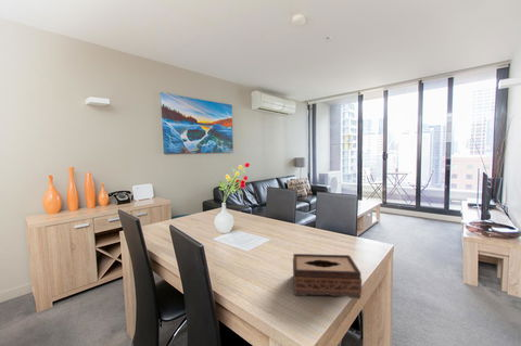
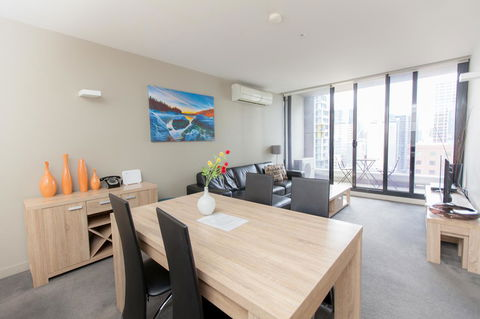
- tissue box (323, 273)
